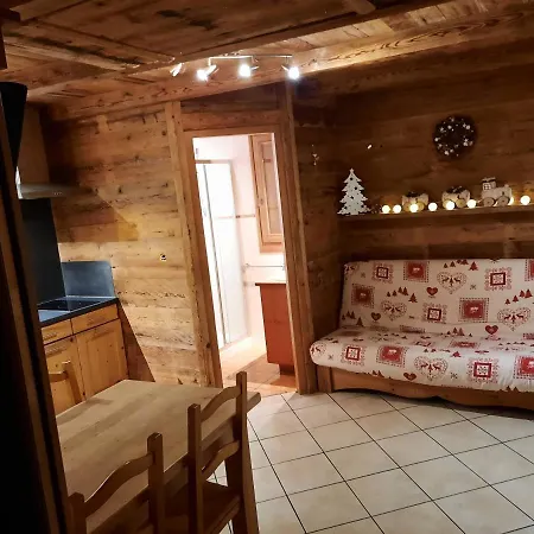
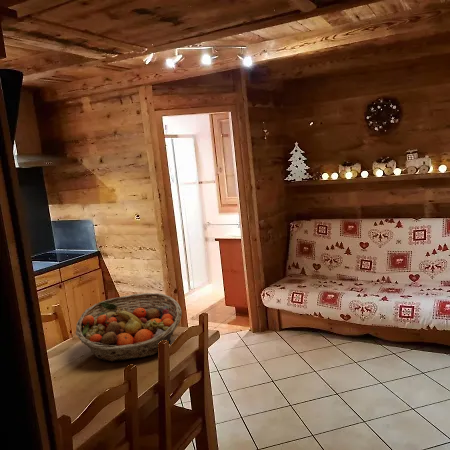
+ fruit basket (130, 326)
